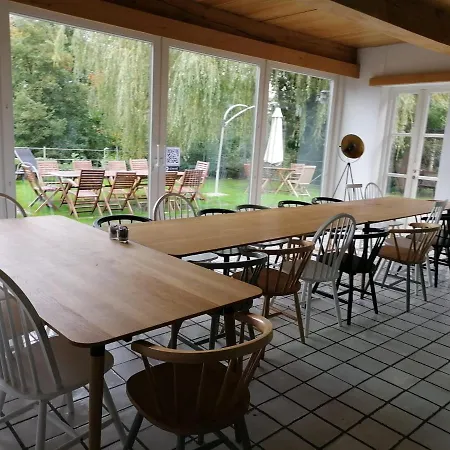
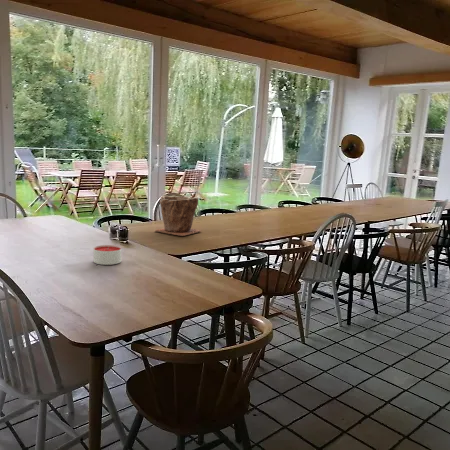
+ plant pot (179, 213)
+ candle (107, 254)
